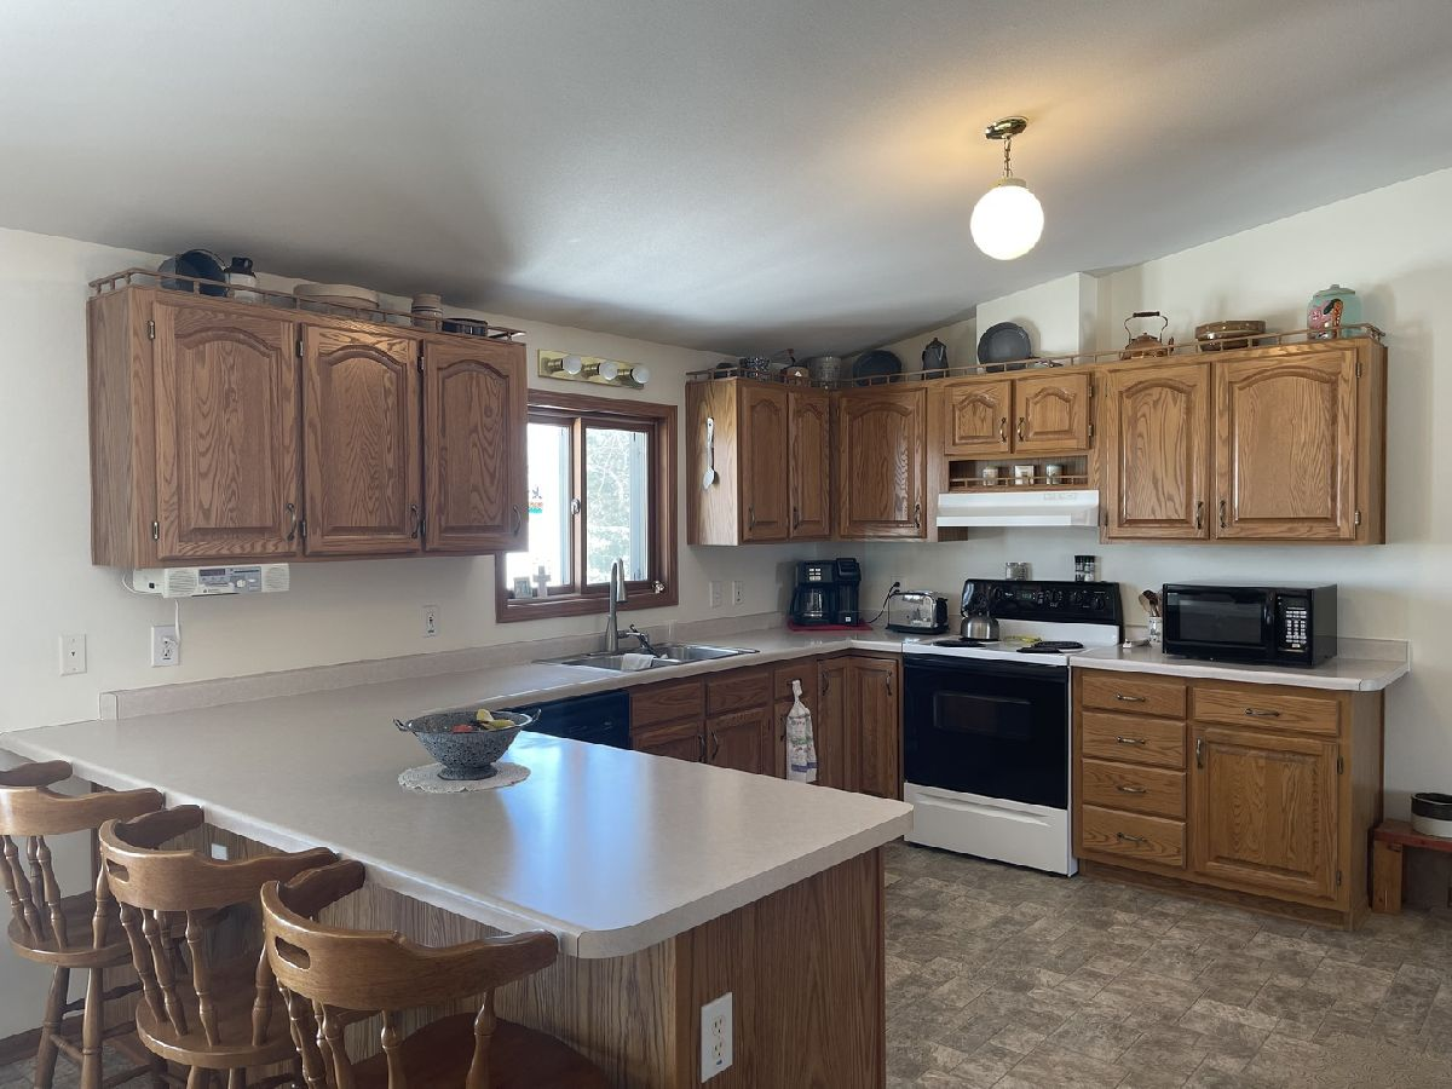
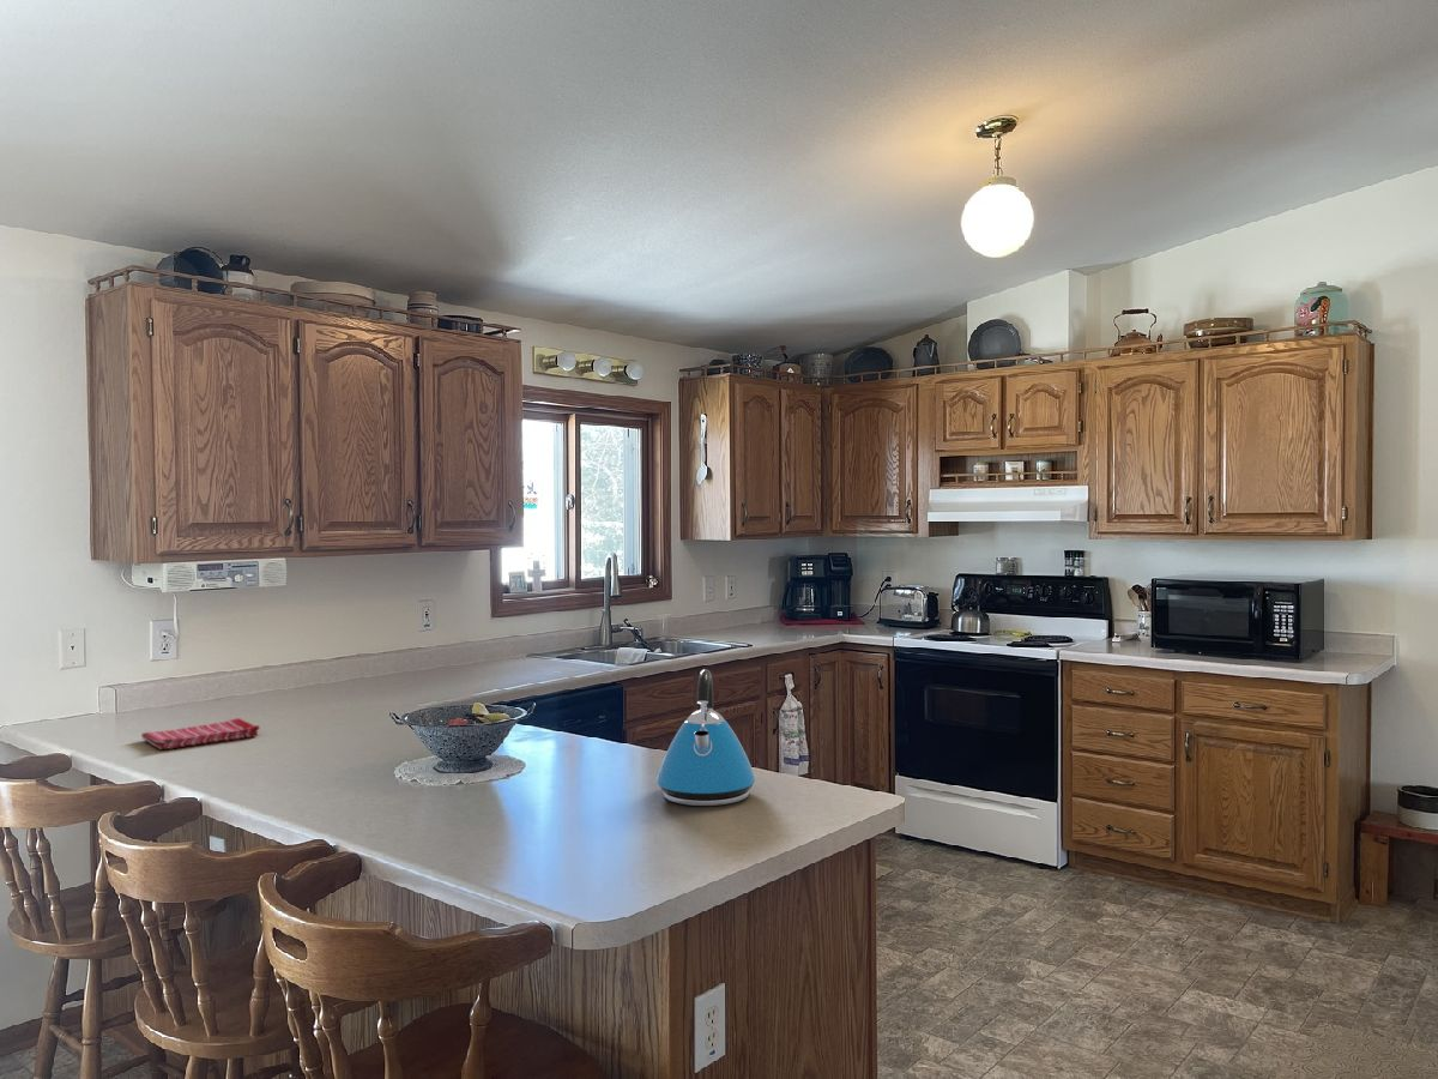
+ dish towel (201, 733)
+ kettle (705, 731)
